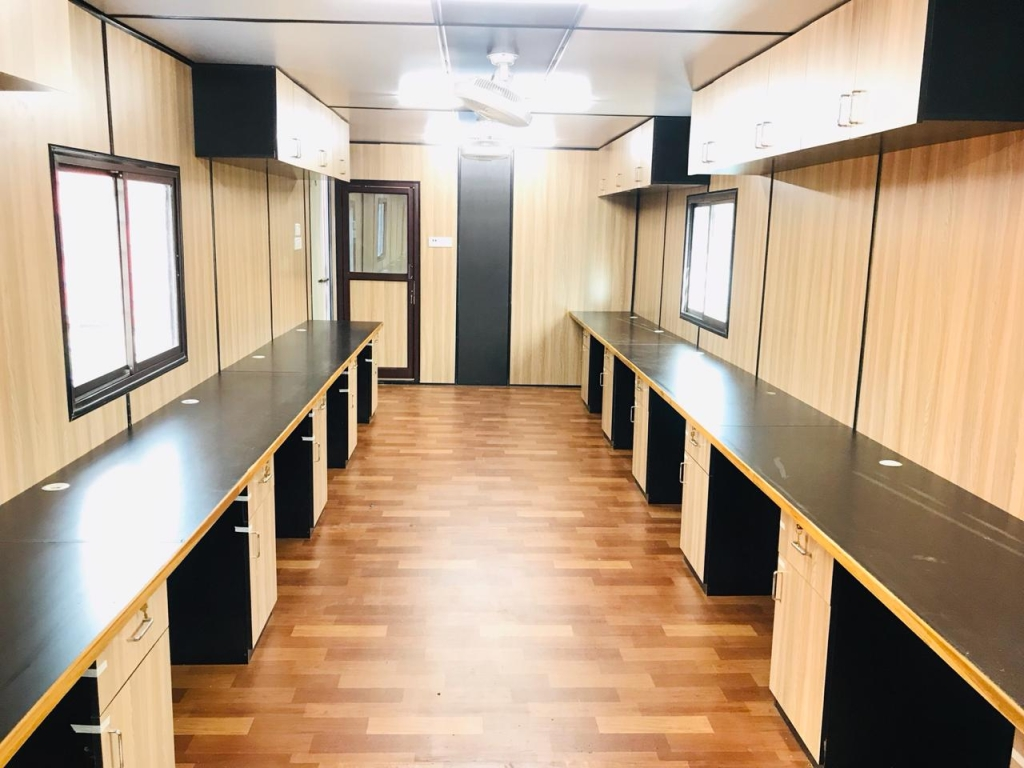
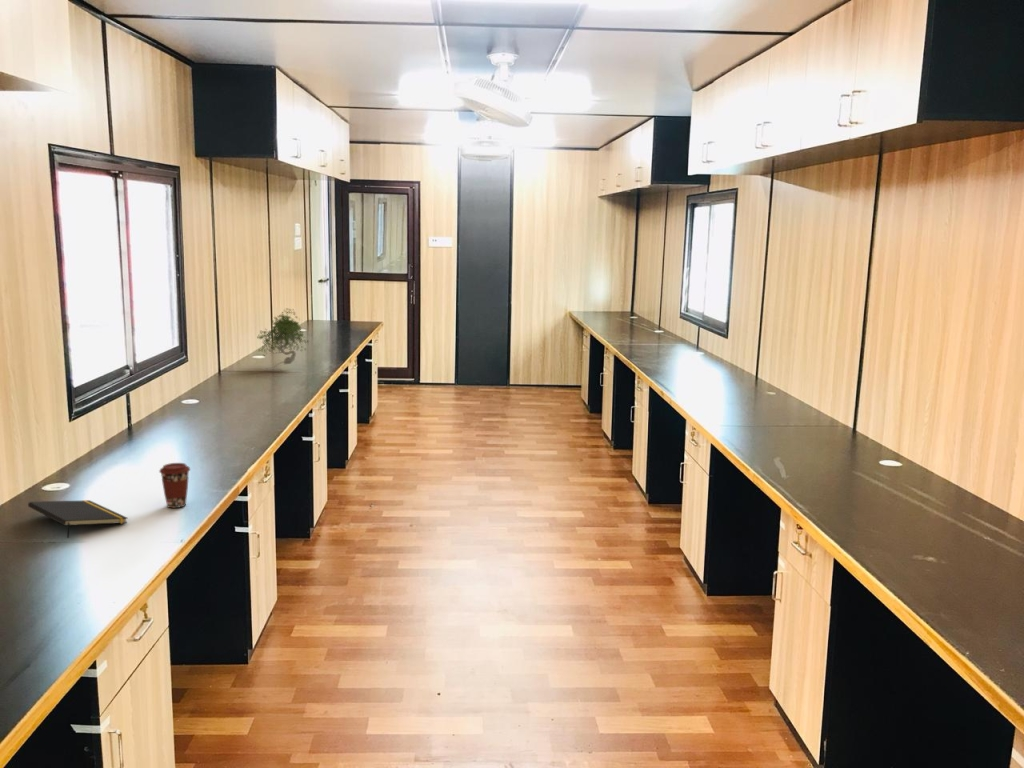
+ coffee cup (175, 485)
+ notepad (77, 512)
+ plant (283, 338)
